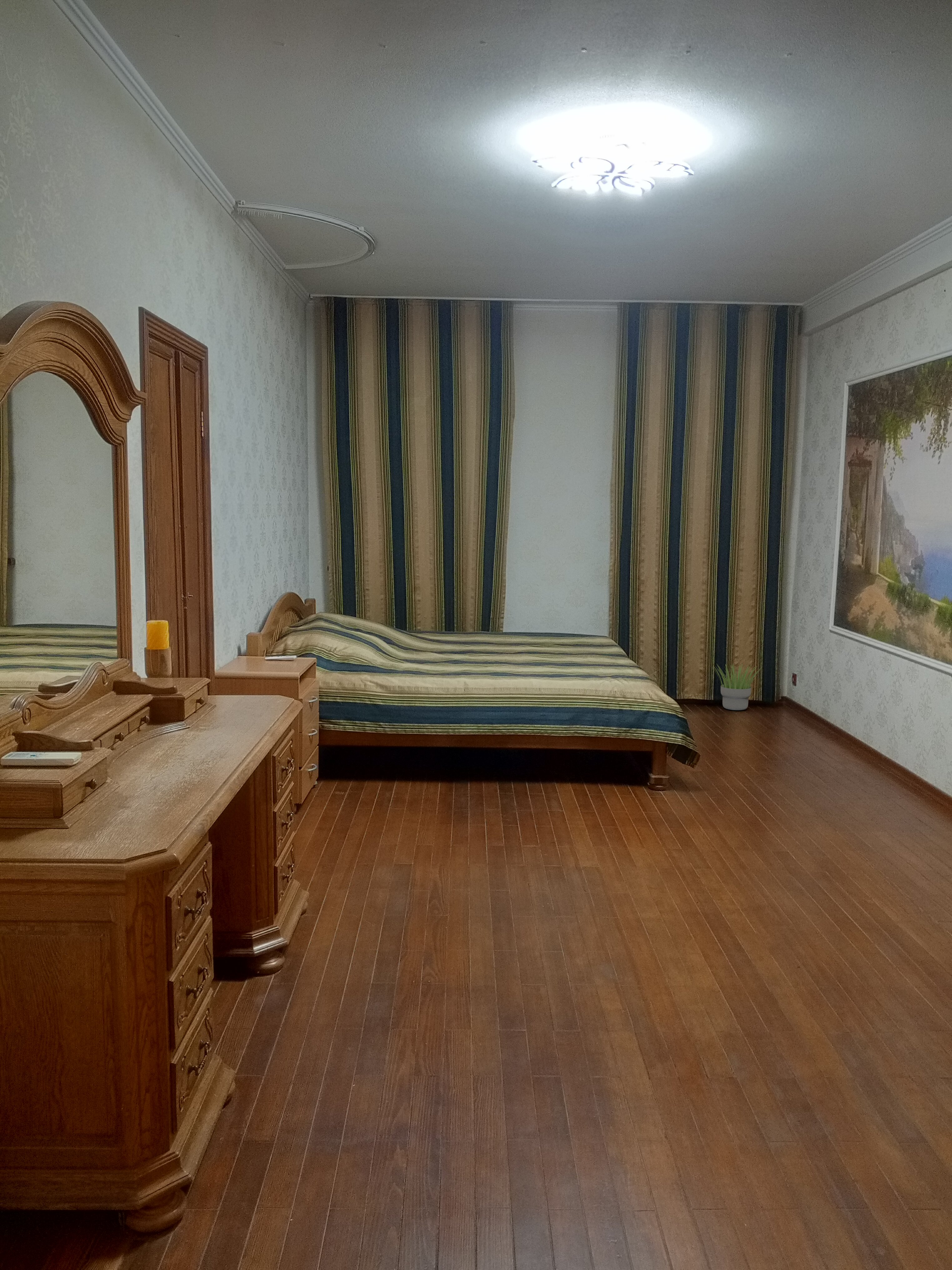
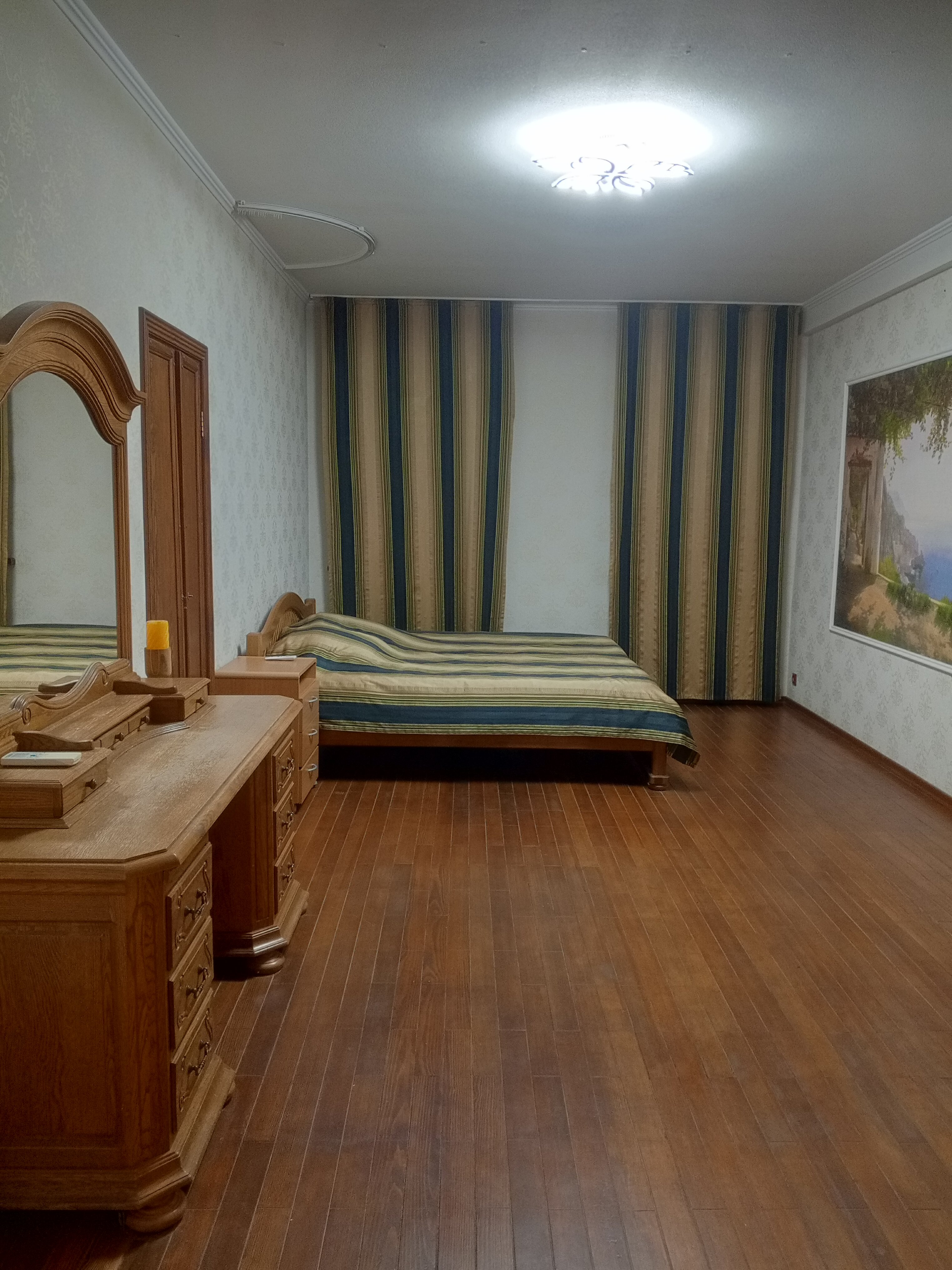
- potted plant (736, 688)
